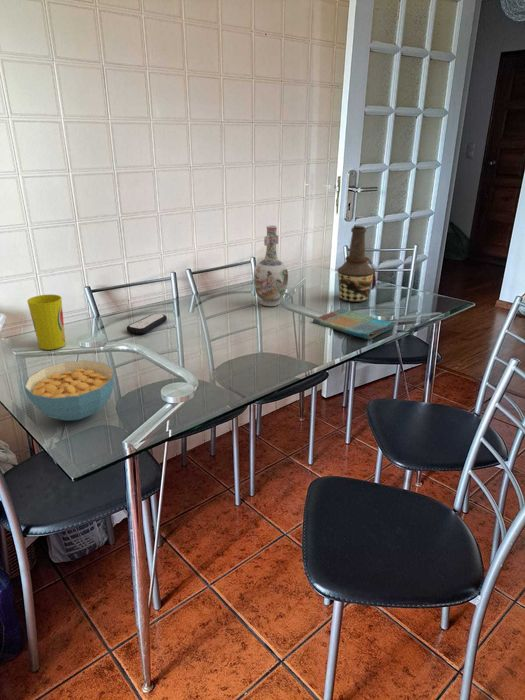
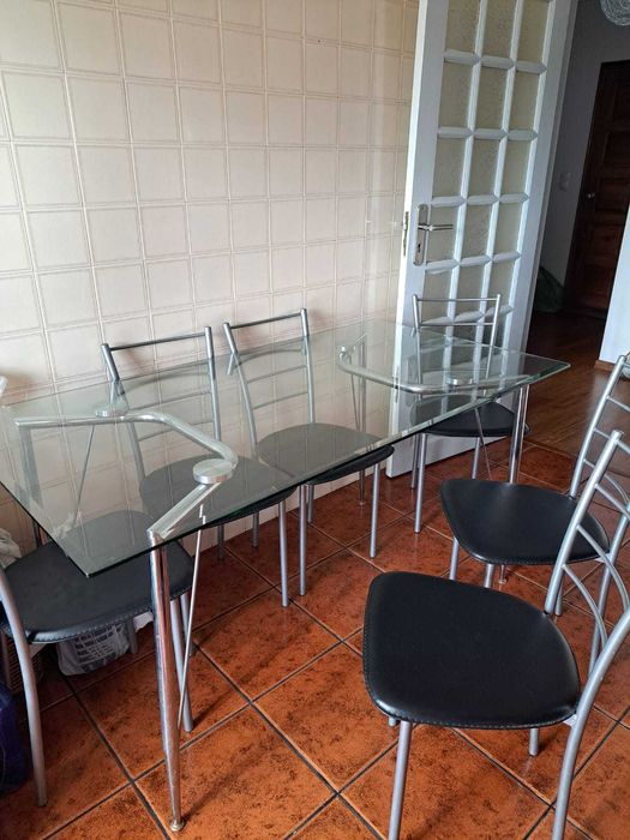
- bottle (358, 263)
- remote control (148, 323)
- dish towel (353, 322)
- vase (270, 265)
- cup (48, 322)
- cereal bowl (73, 396)
